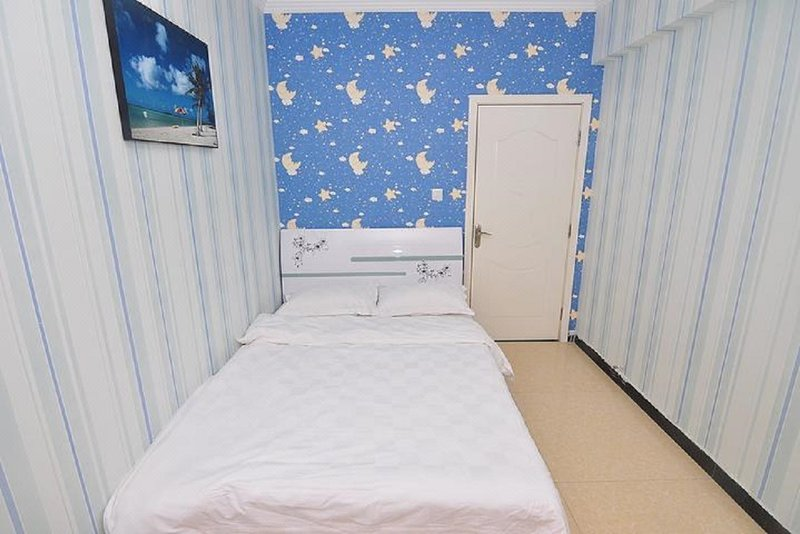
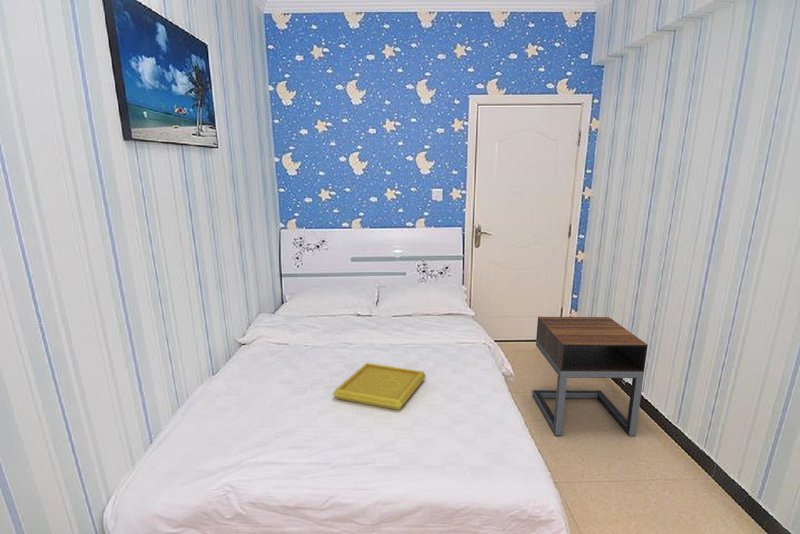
+ nightstand (583, 372)
+ serving tray (381, 384)
